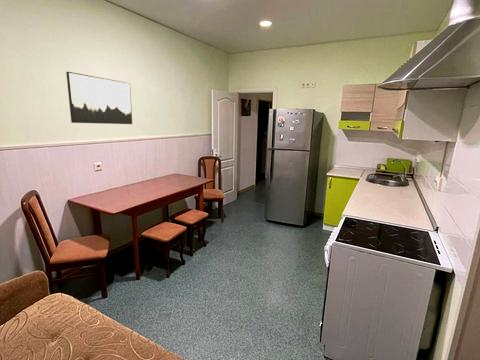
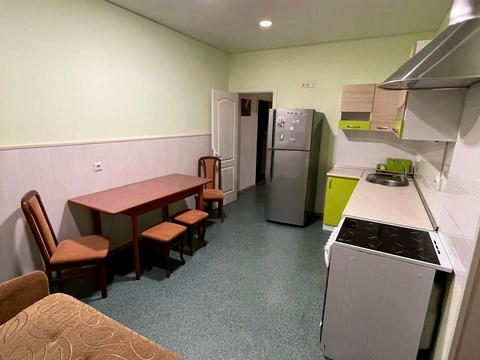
- wall art (103, 101)
